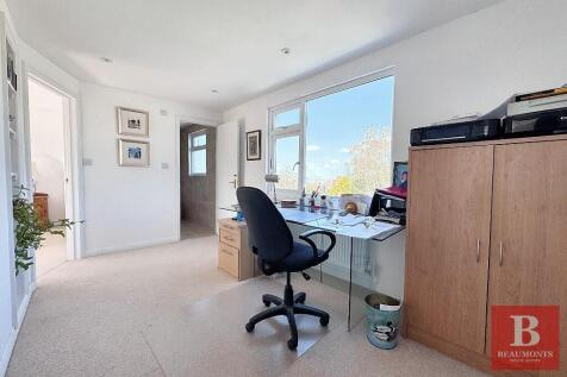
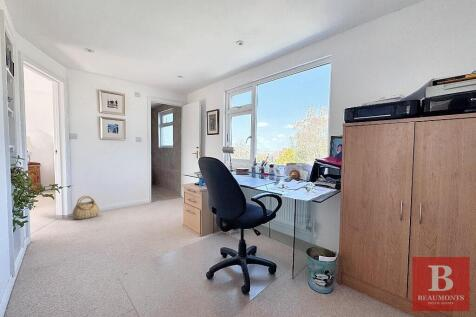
+ basket (86, 206)
